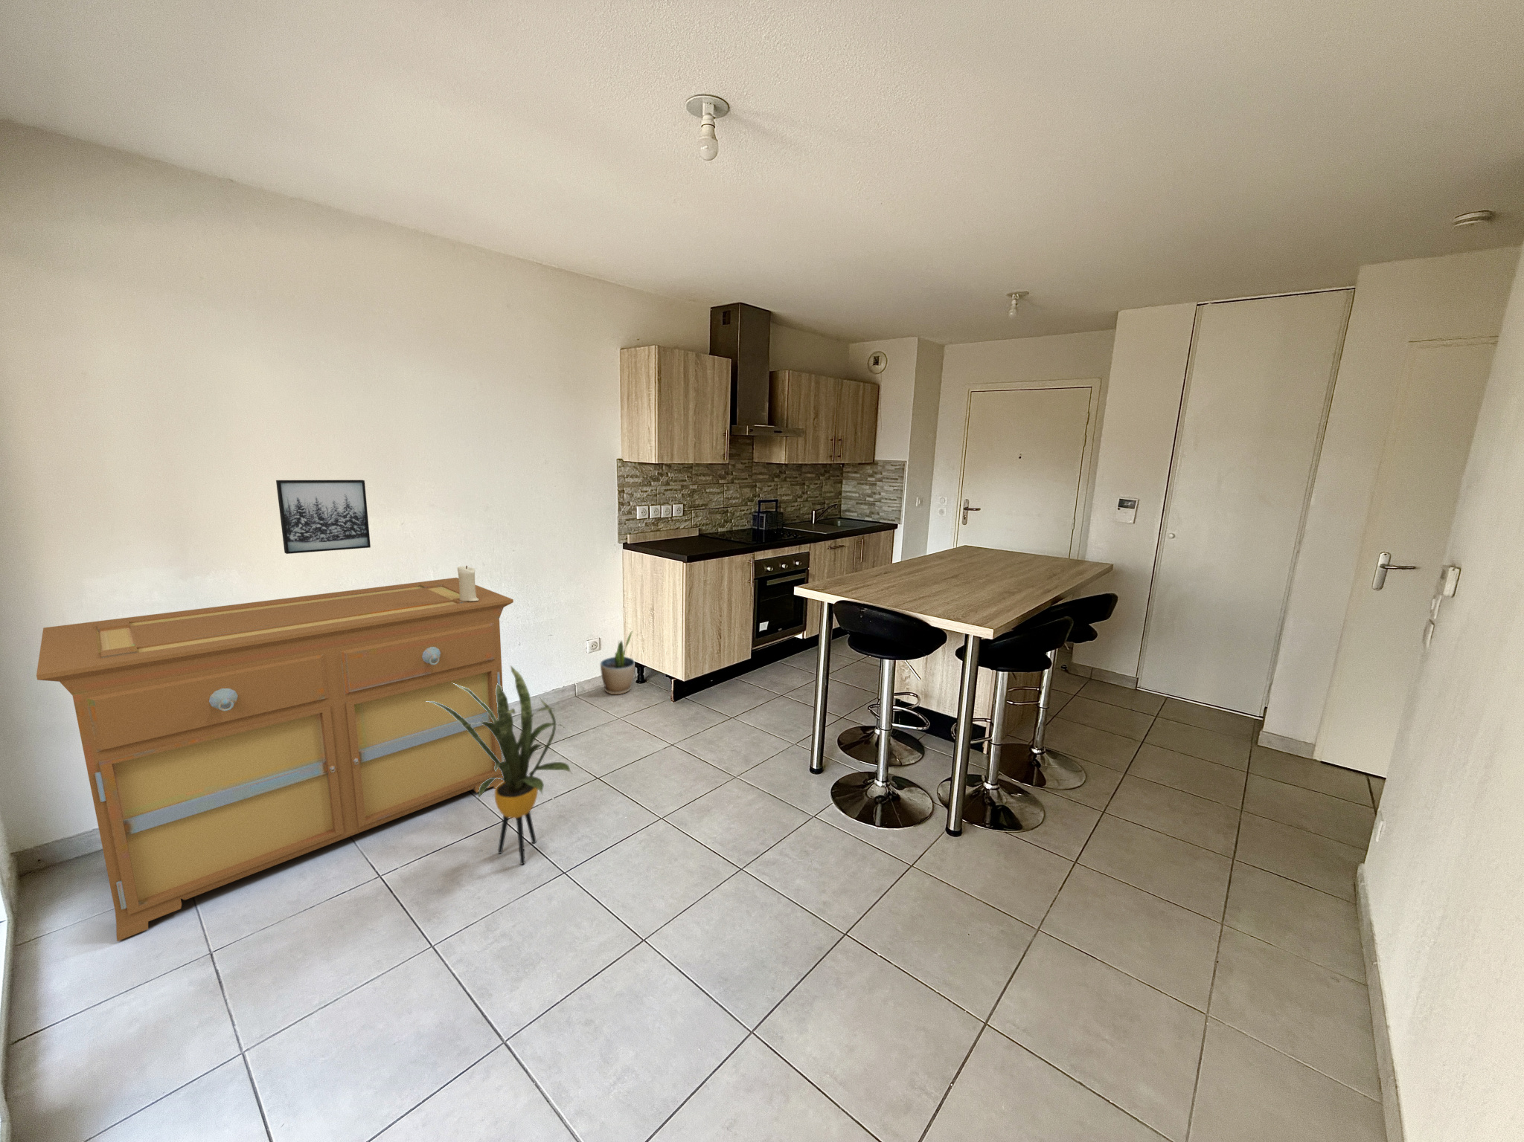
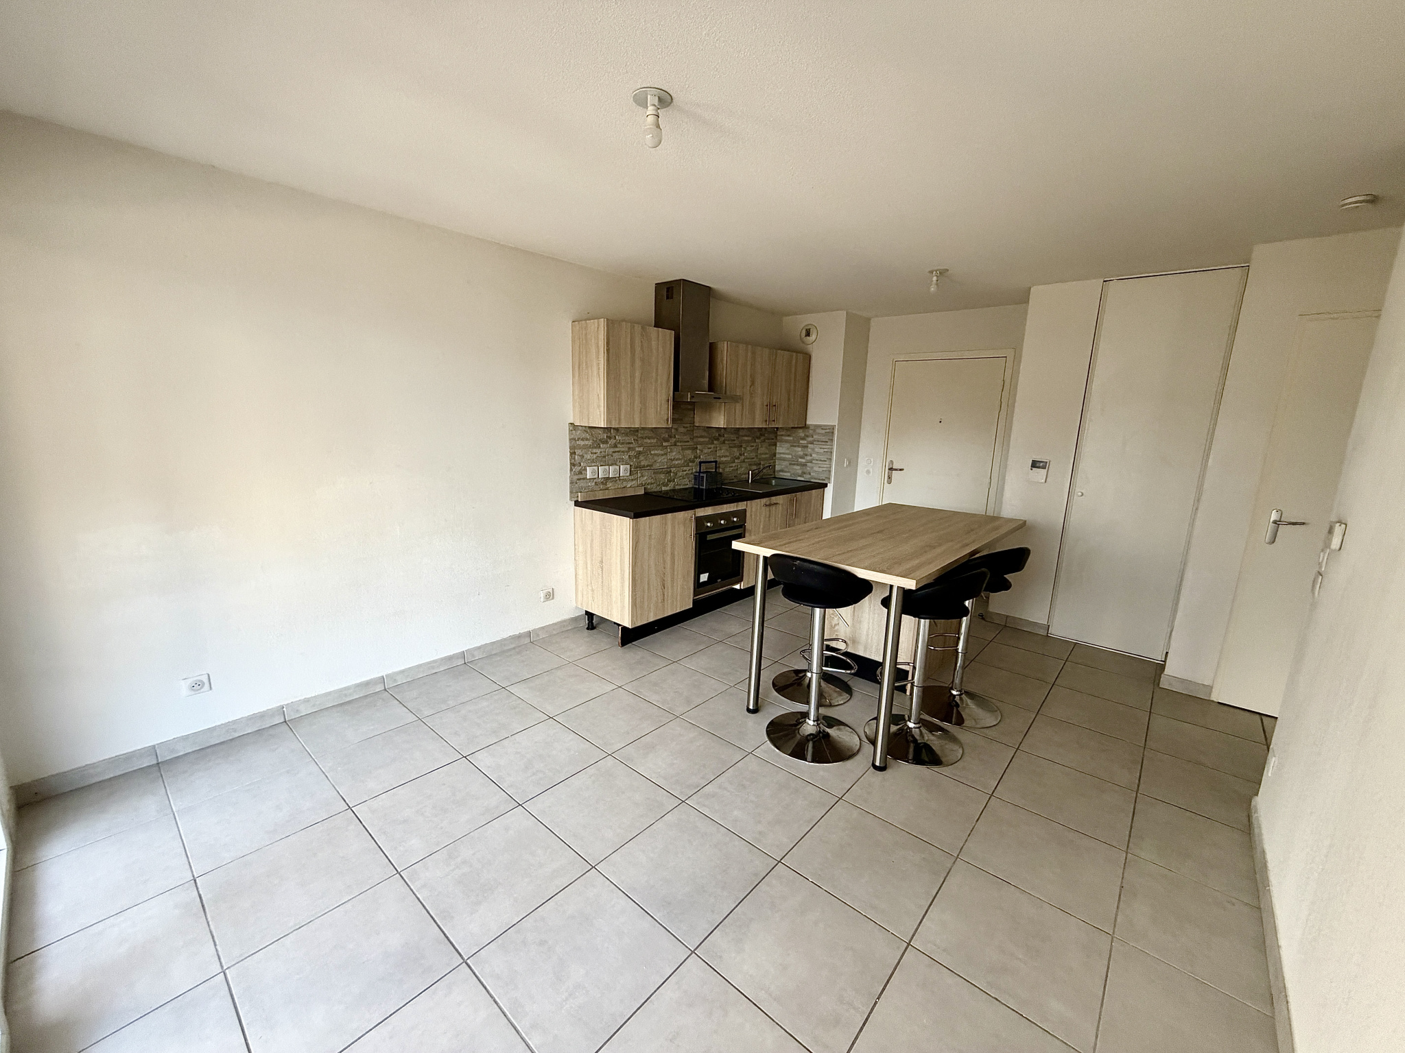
- potted plant (617, 661)
- house plant (506, 774)
- wall art (325, 516)
- sideboard (323, 719)
- candle (468, 582)
